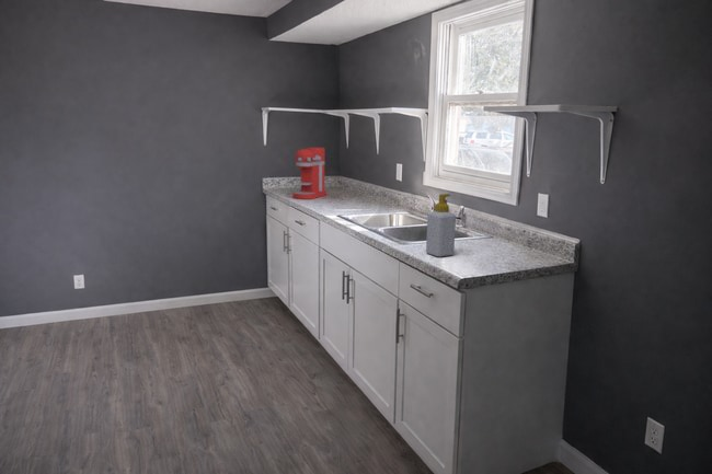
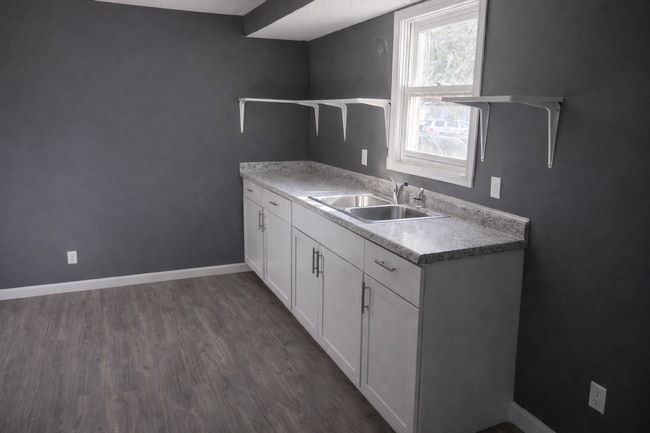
- coffee maker (310, 172)
- soap bottle (440, 224)
